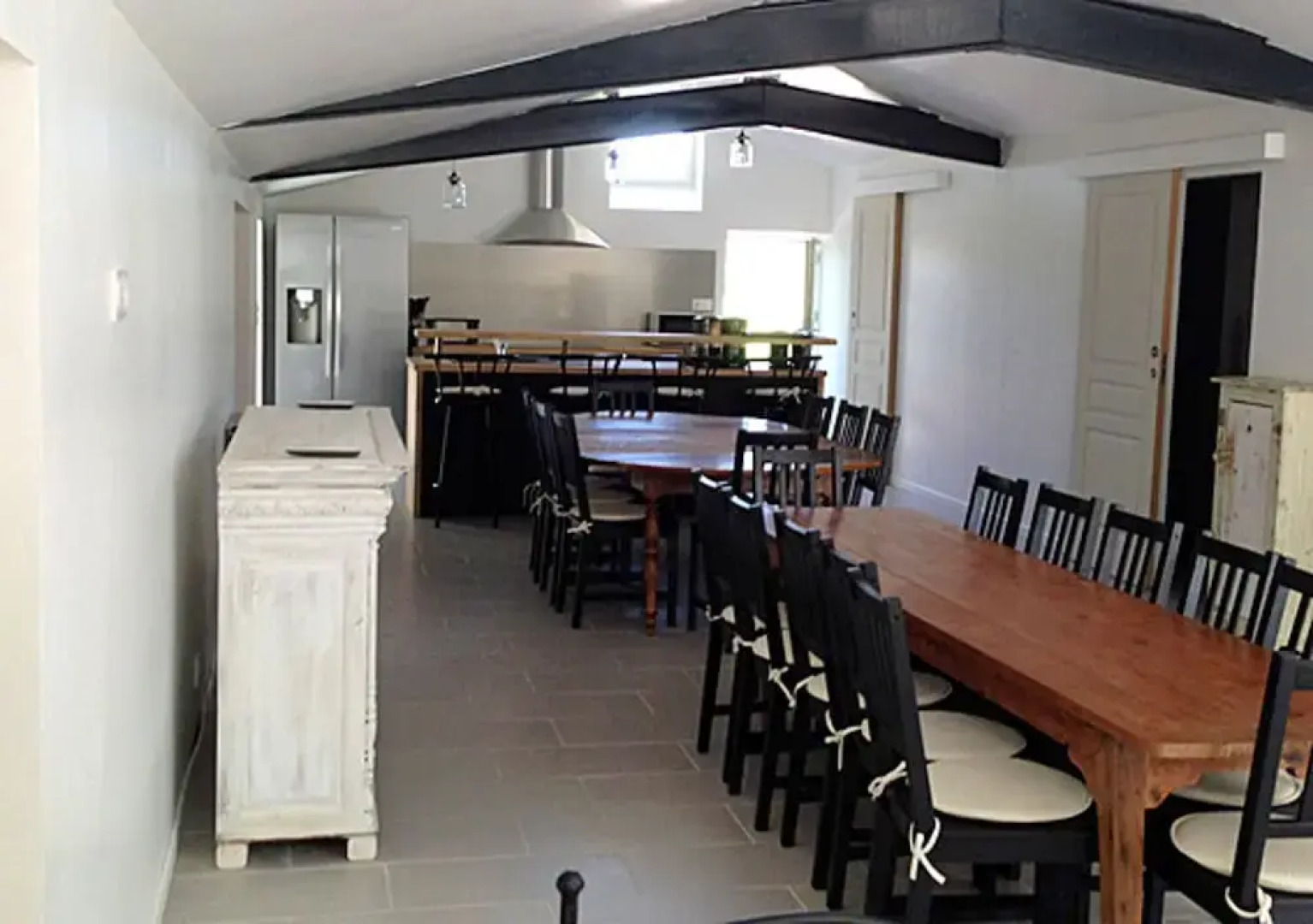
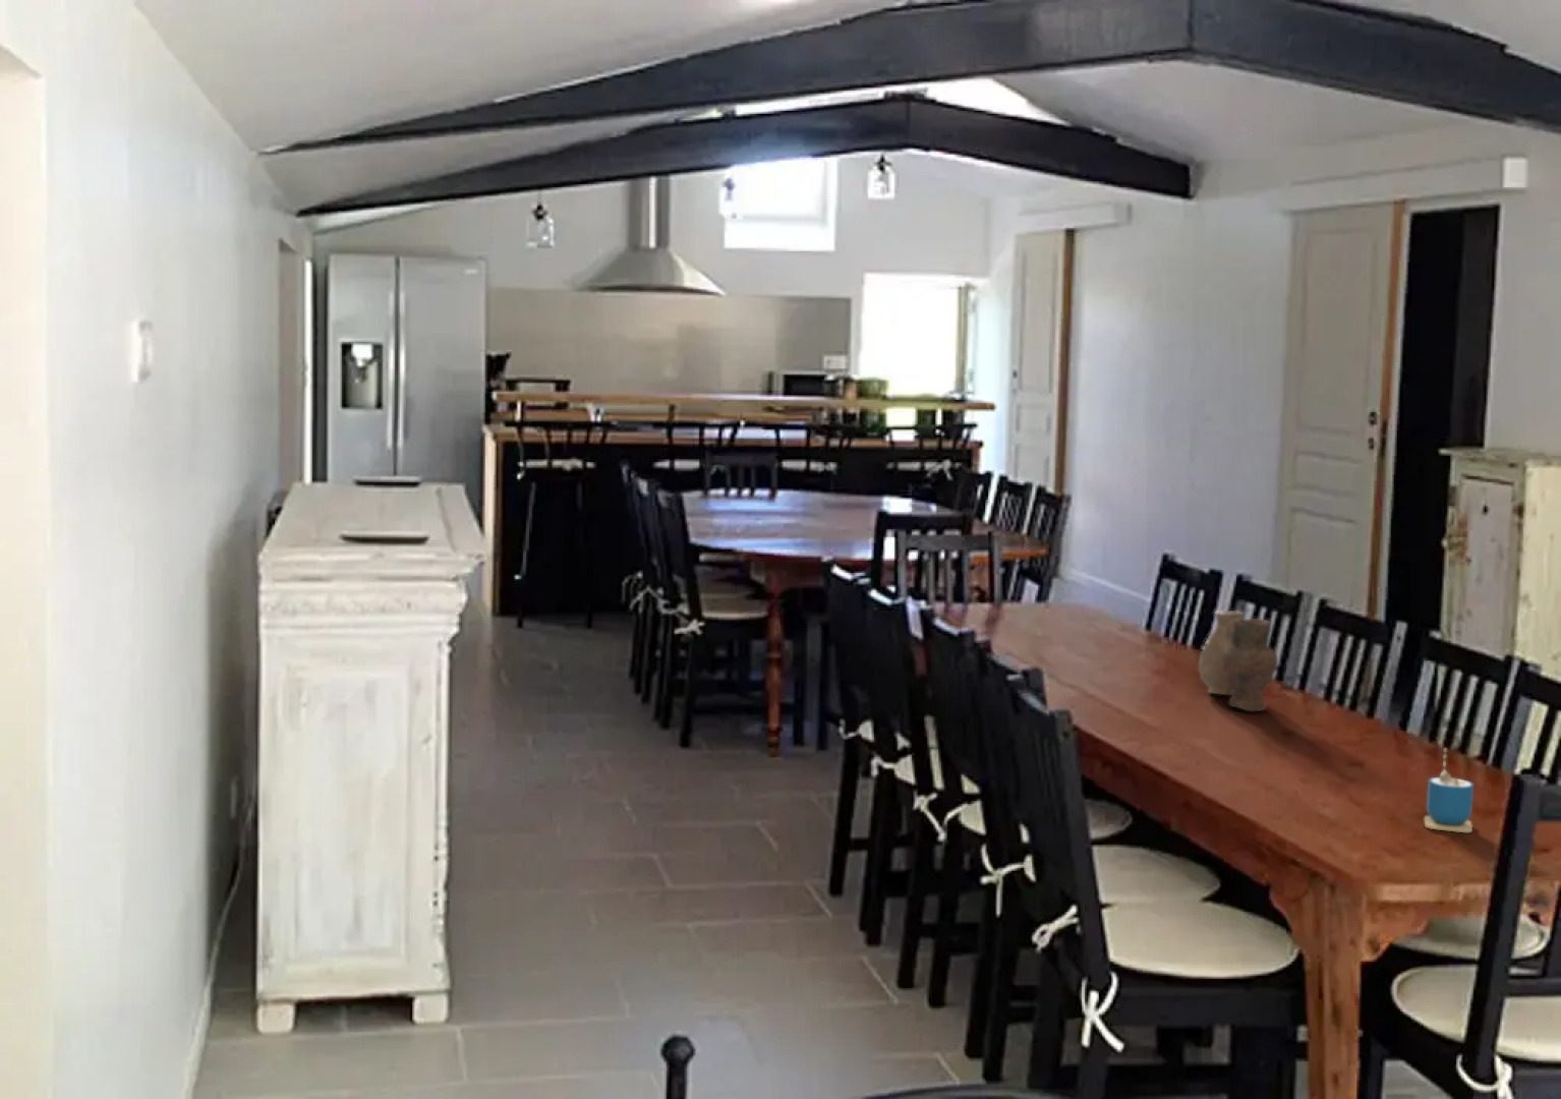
+ vase (1238, 658)
+ cup (1450, 789)
